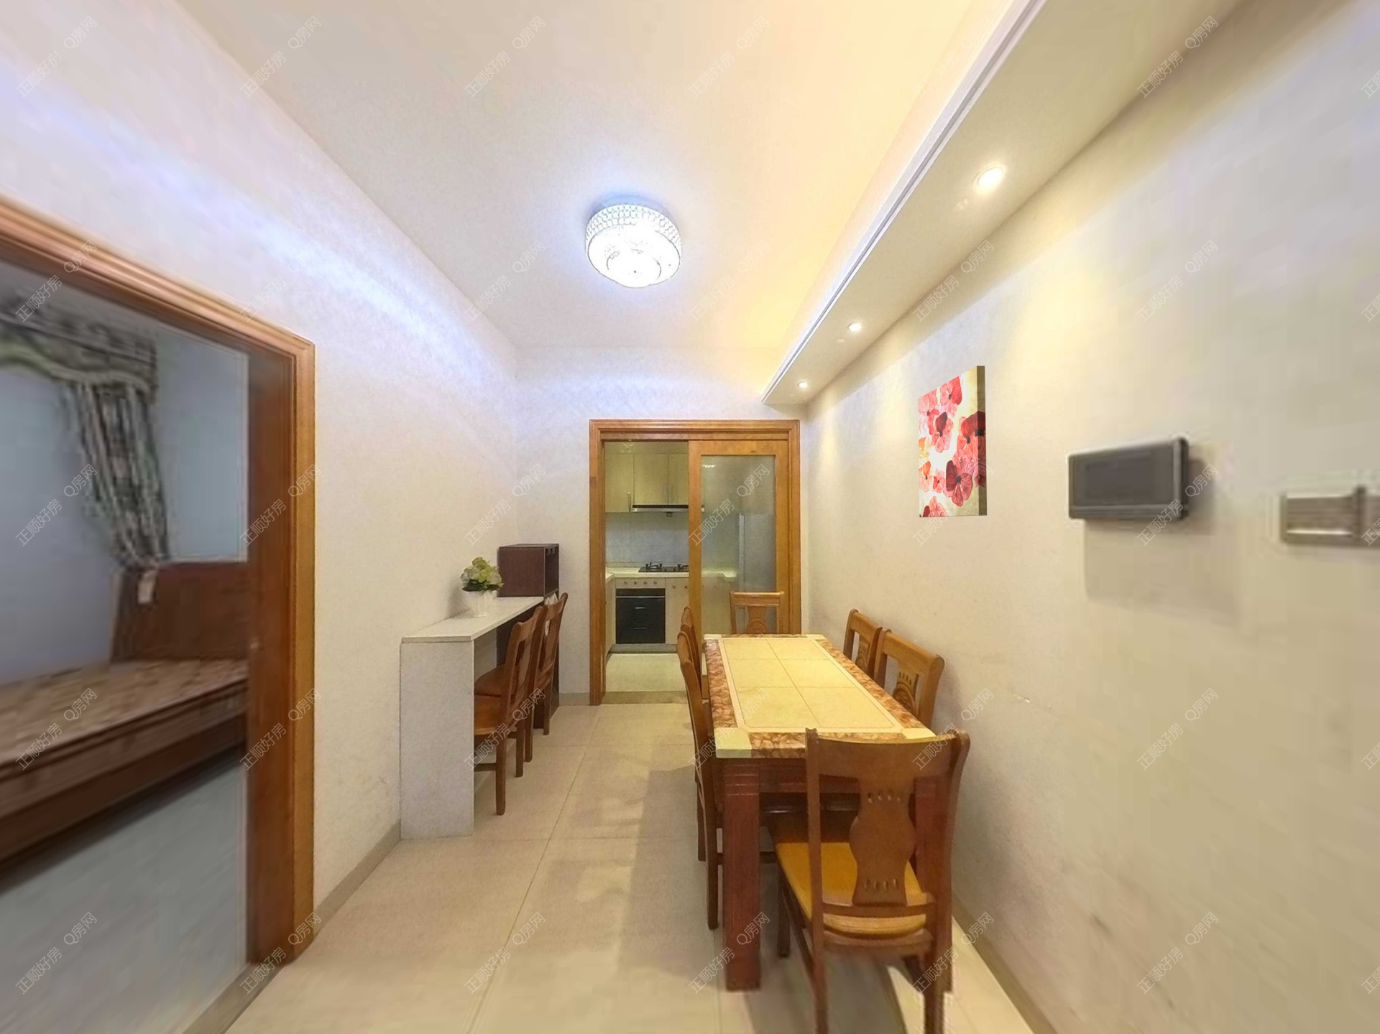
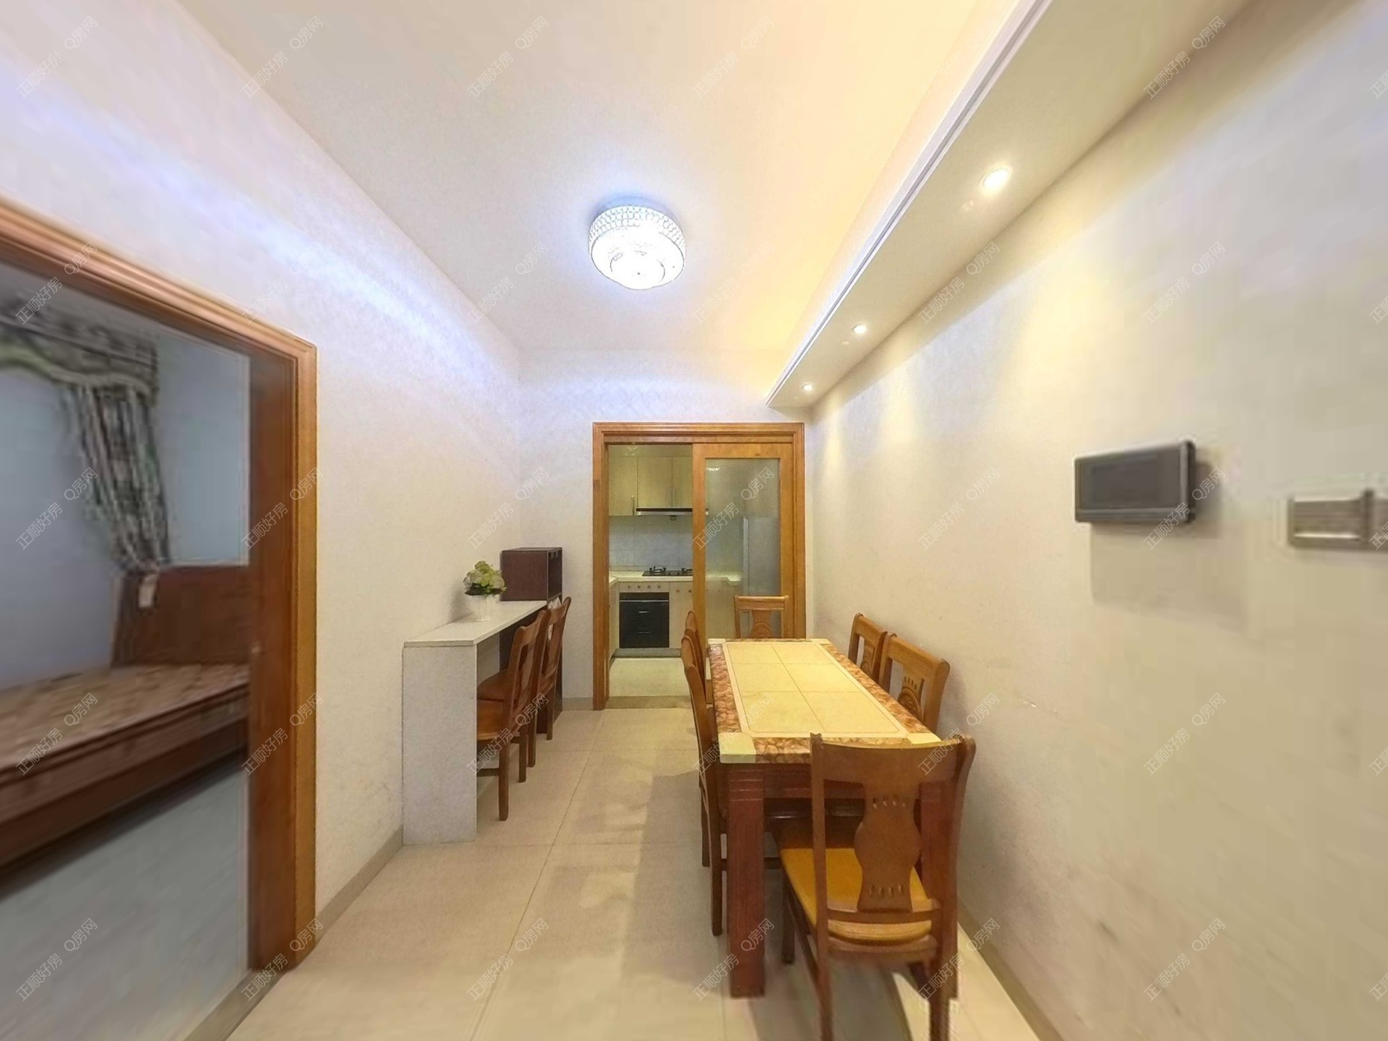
- wall art (948, 450)
